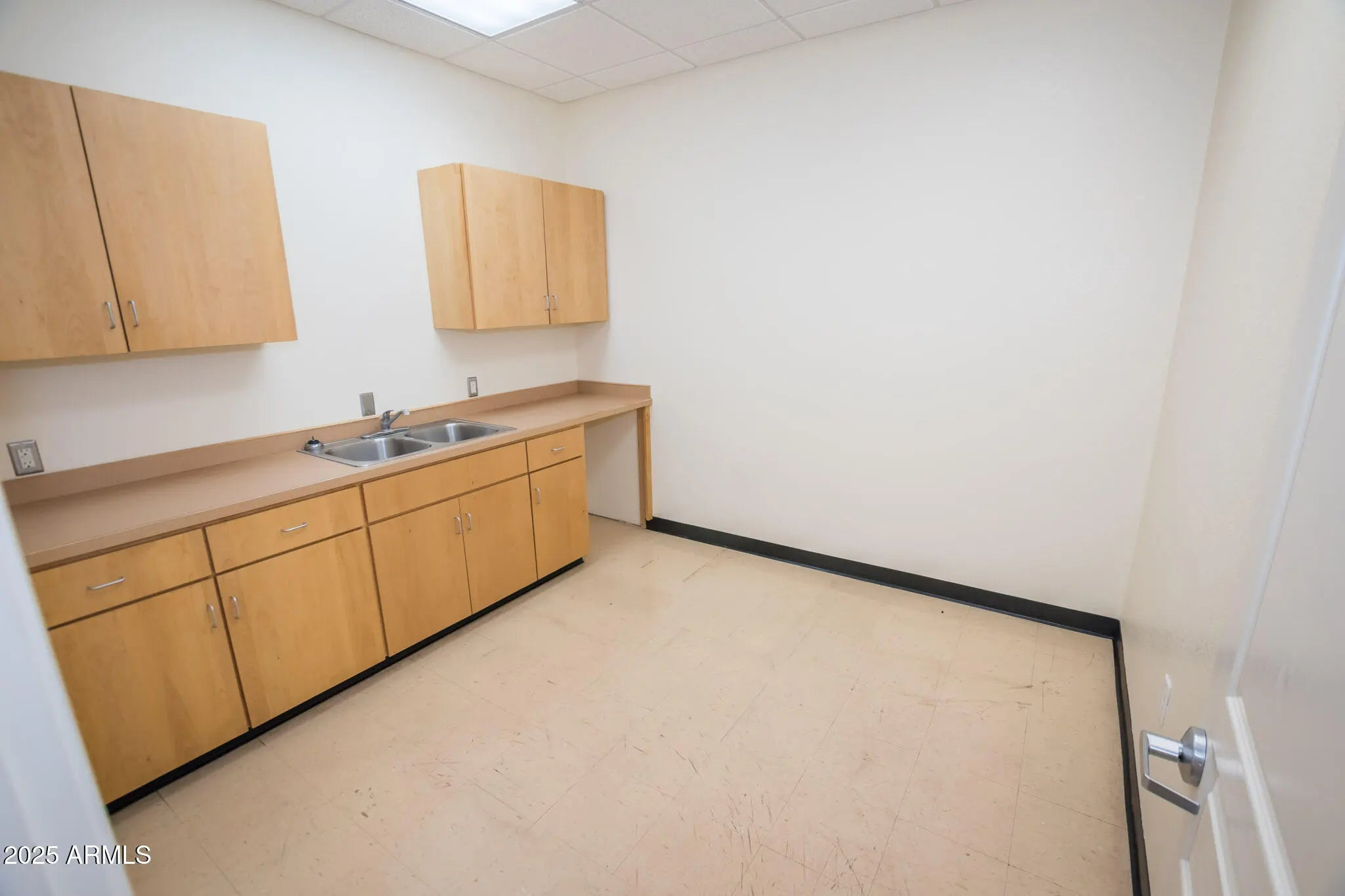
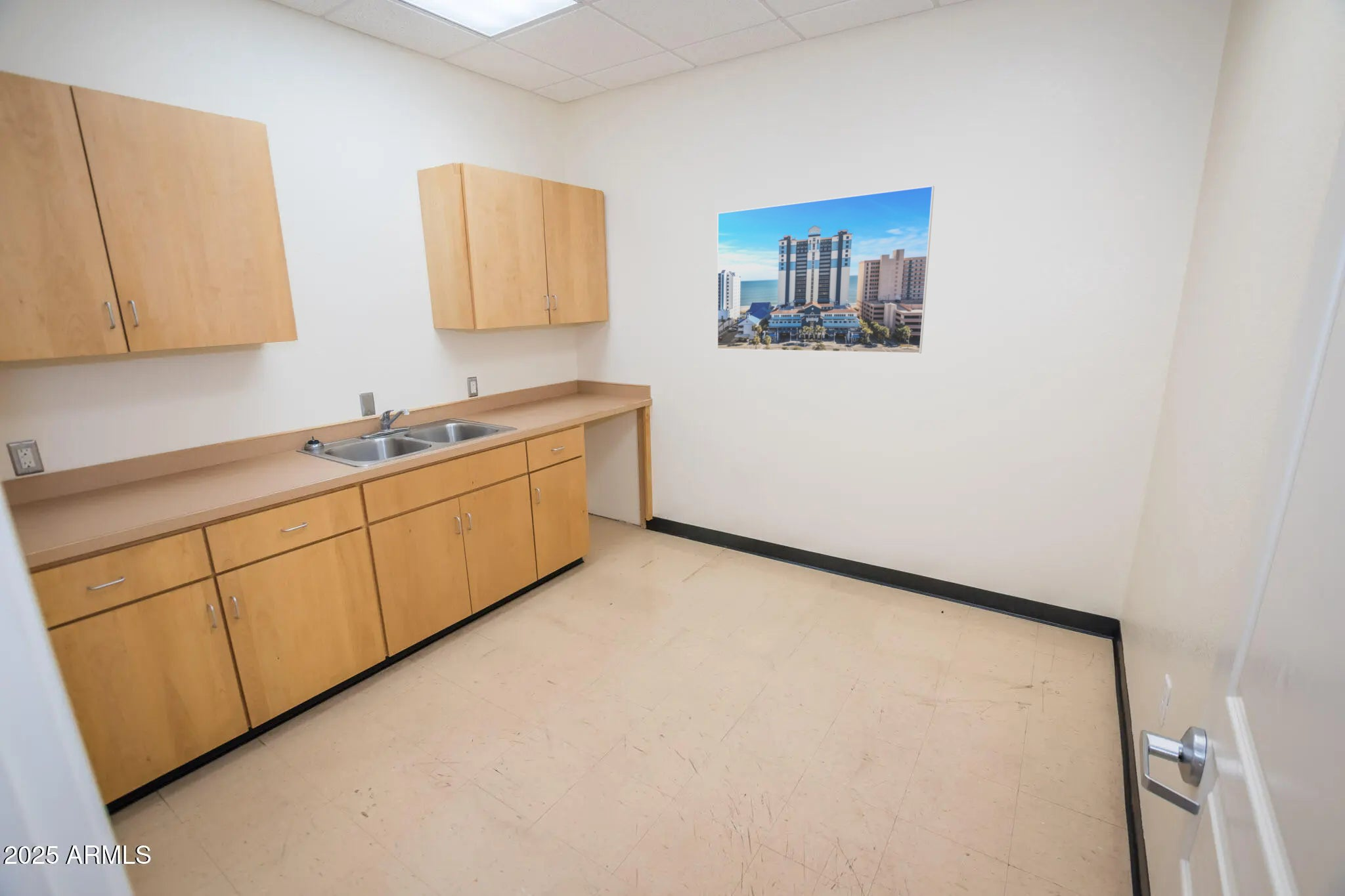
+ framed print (812, 278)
